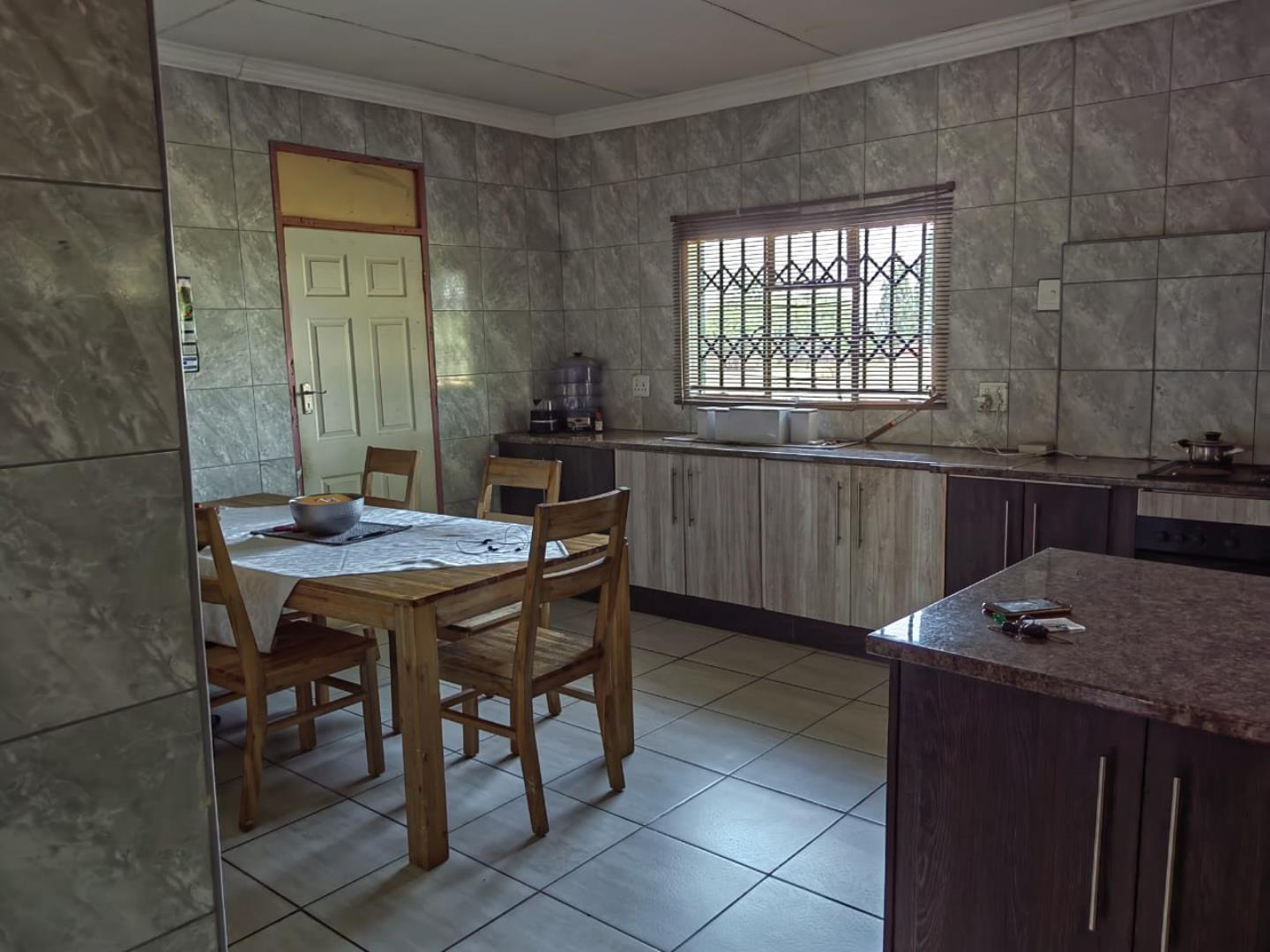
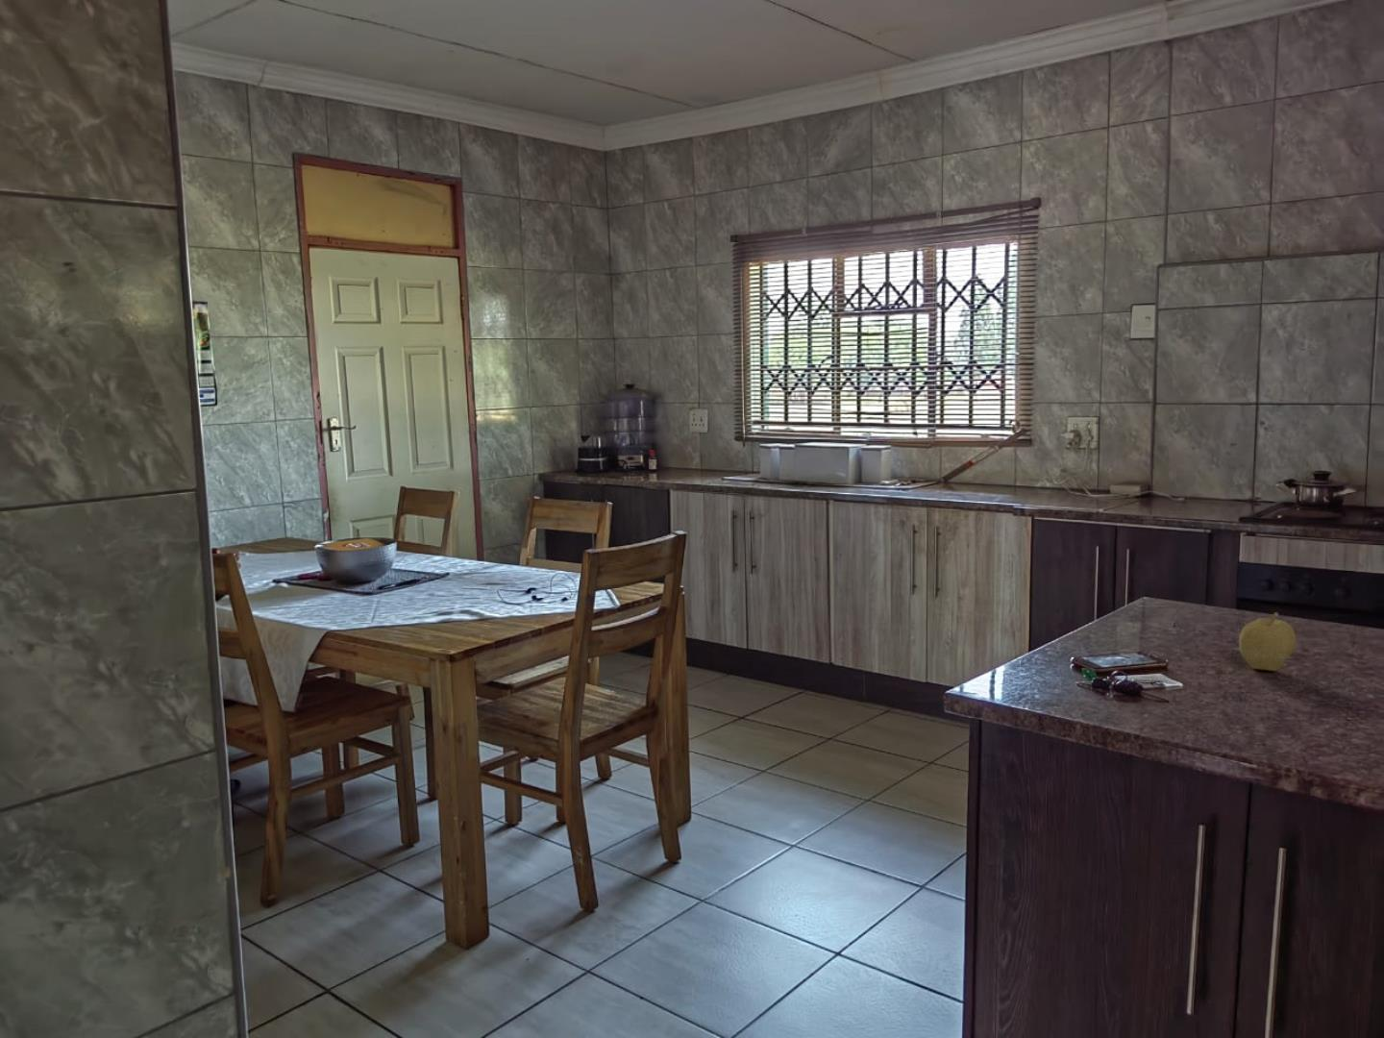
+ fruit (1267, 639)
